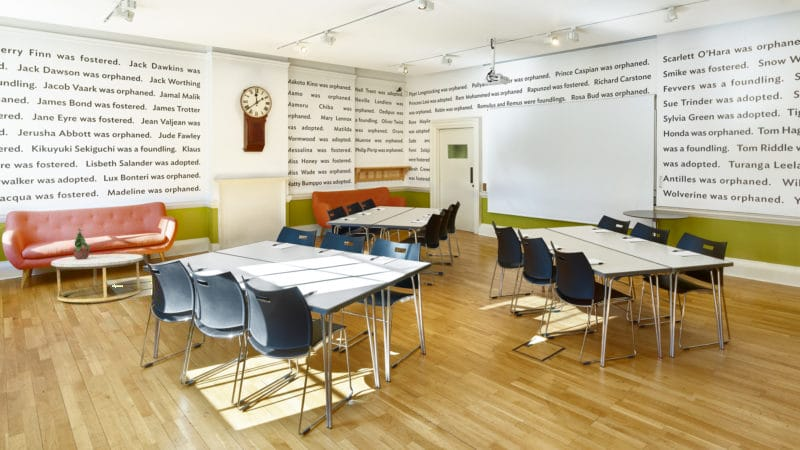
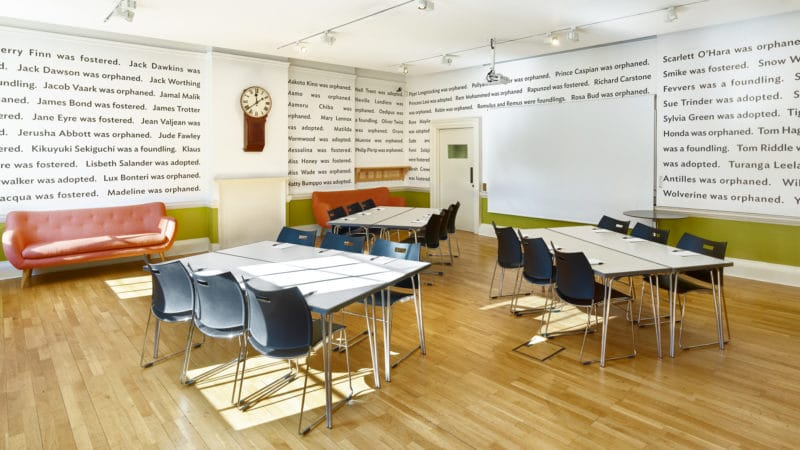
- coffee table (96, 276)
- potted plant (80, 243)
